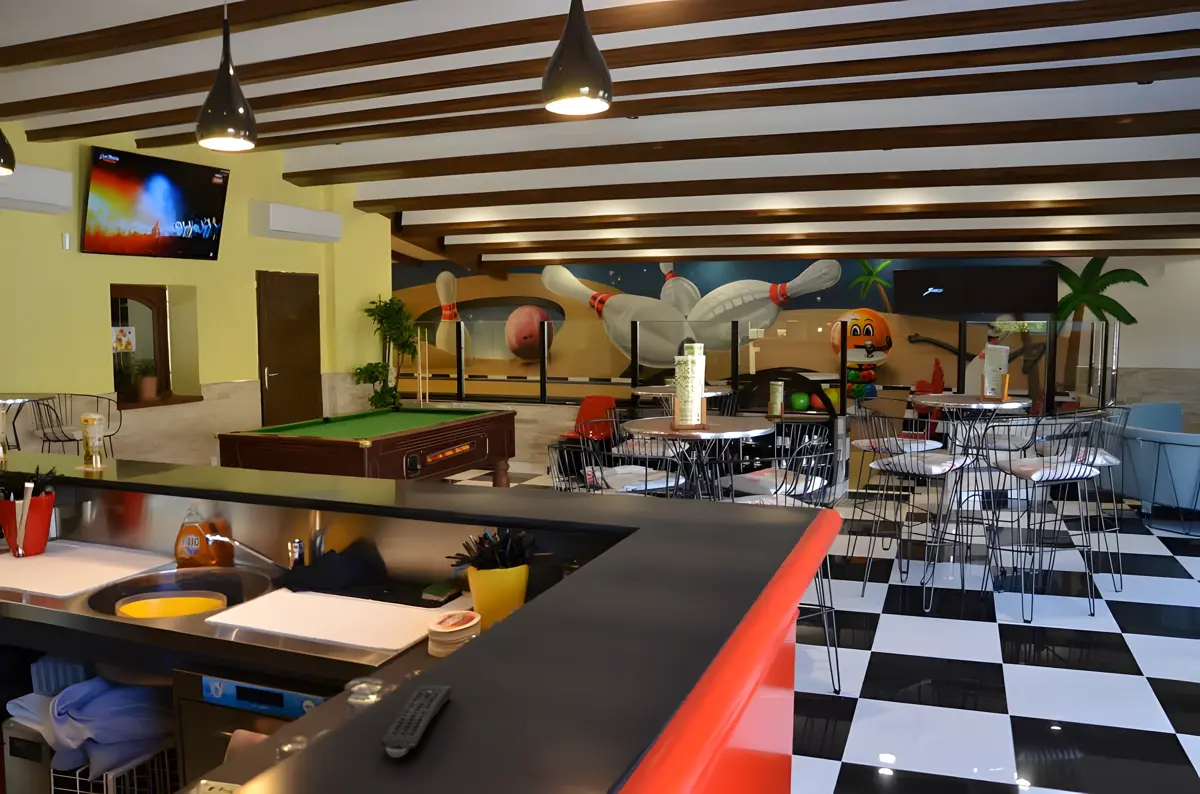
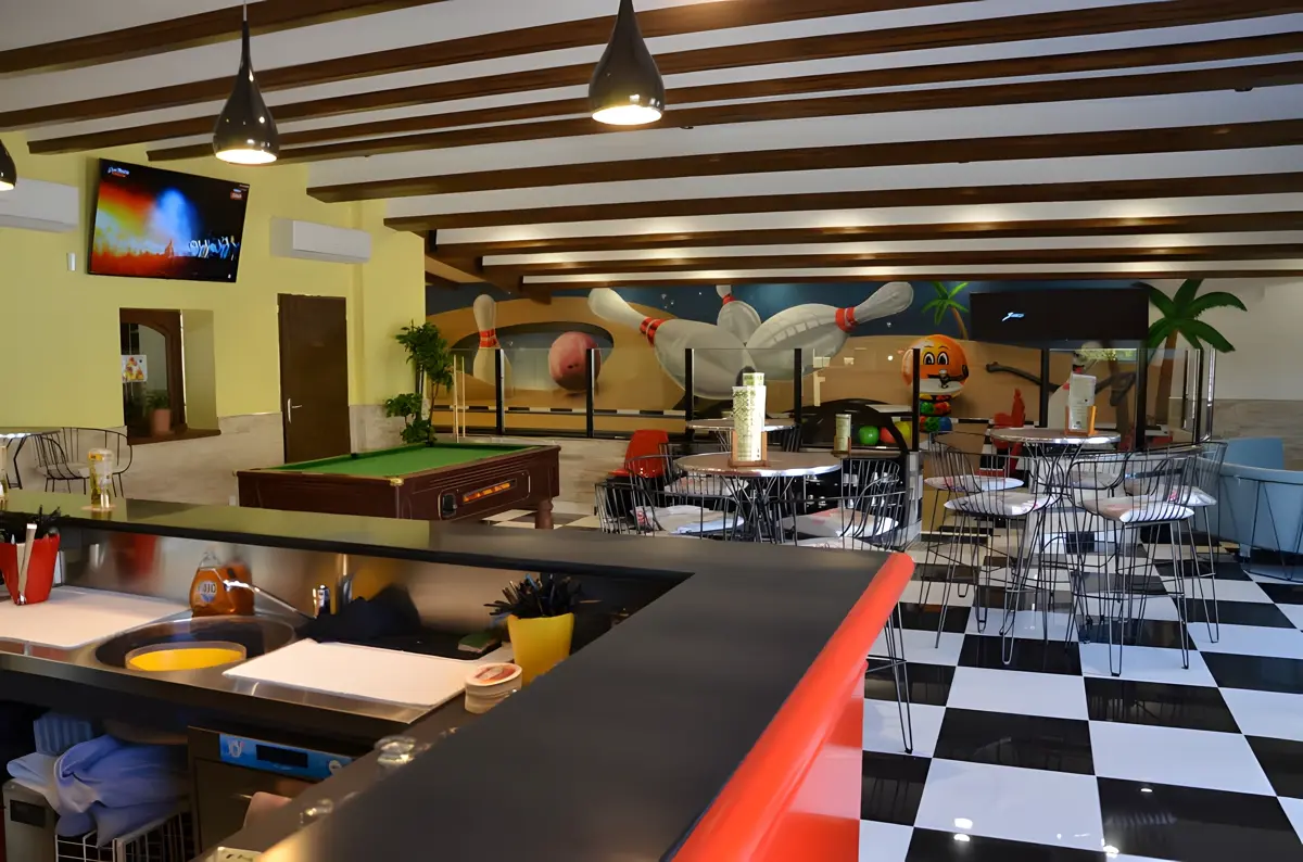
- remote control (417, 717)
